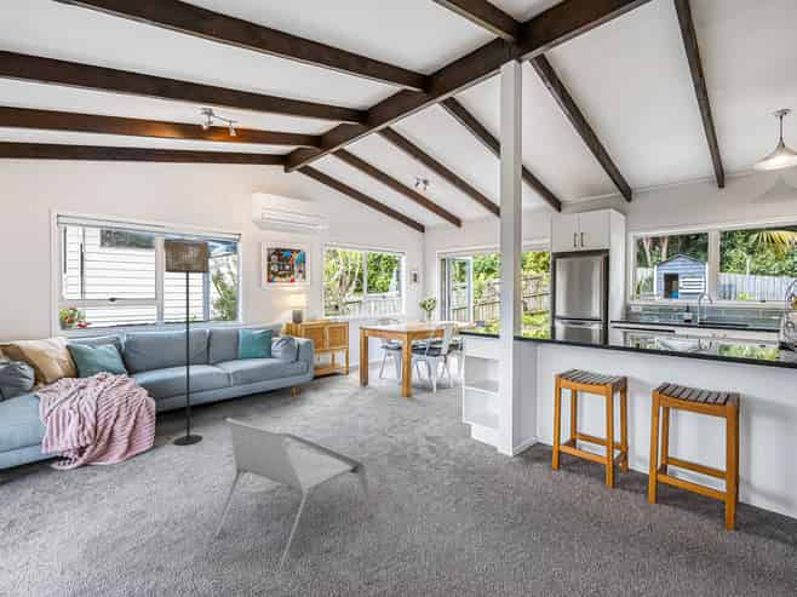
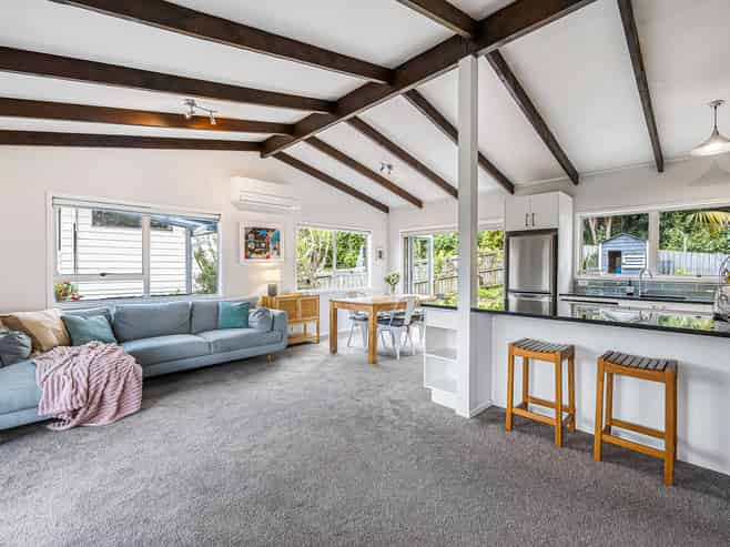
- floor lamp (188, 340)
- armchair (297, 465)
